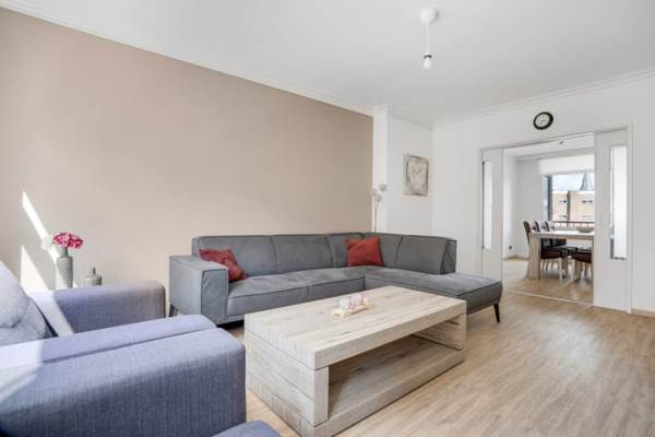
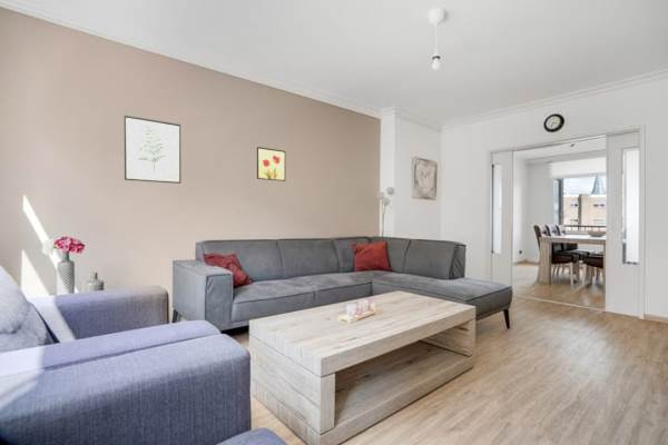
+ wall art (271, 165)
+ wall art (154, 150)
